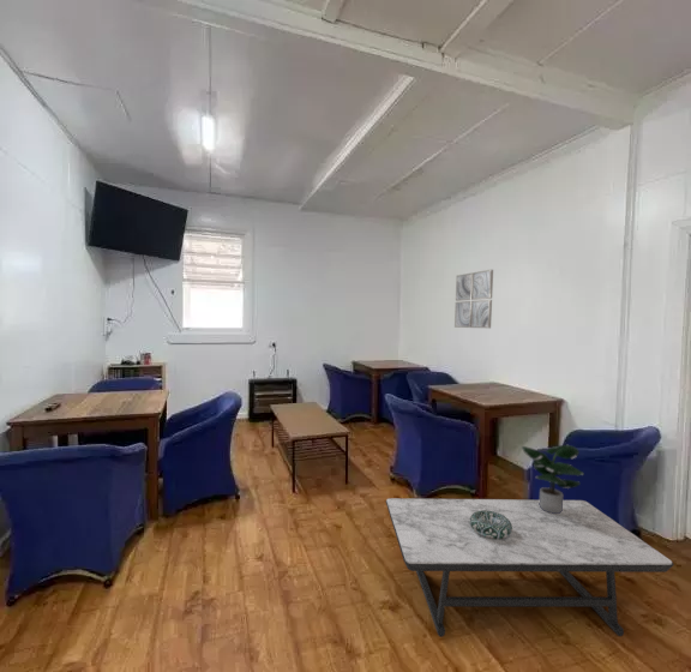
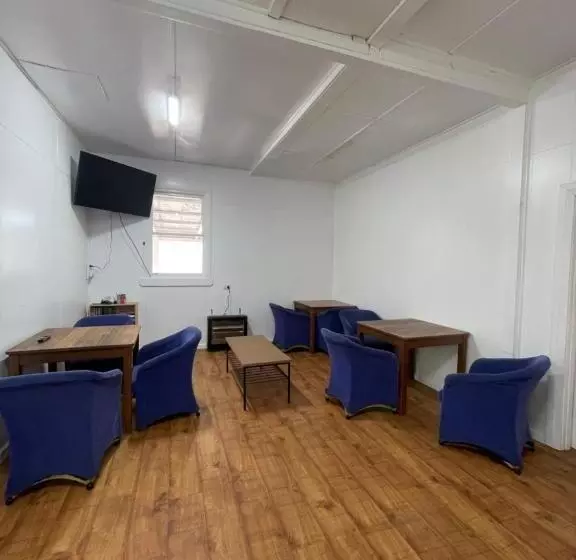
- potted plant (555, 479)
- decorative bowl (489, 523)
- wall art (471, 299)
- coffee table (507, 562)
